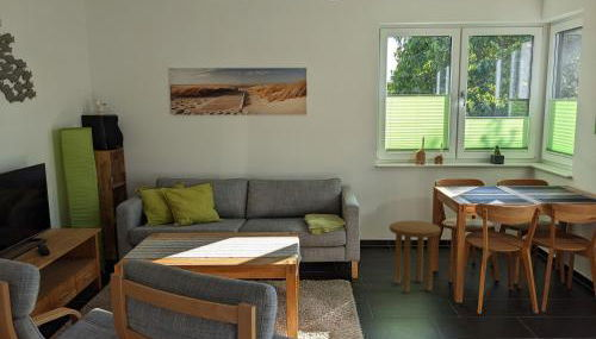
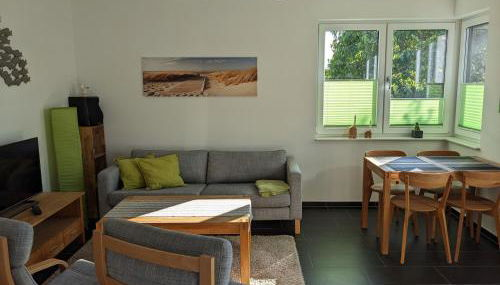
- side table (417, 256)
